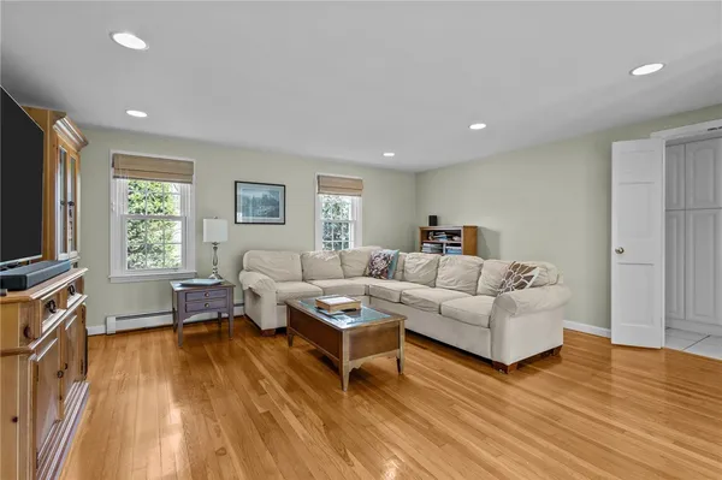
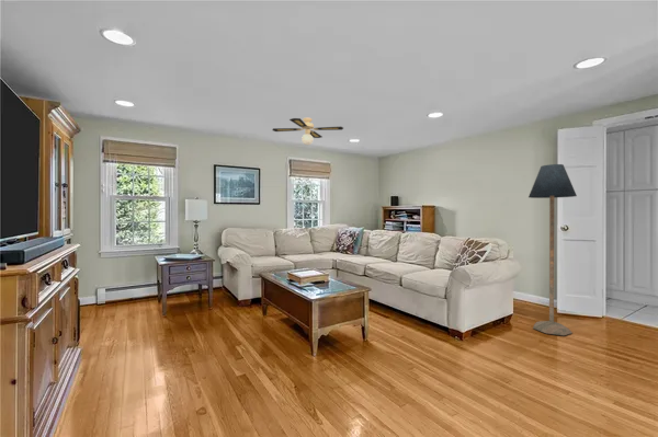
+ floor lamp (551, 248)
+ ceiling fan (307, 131)
